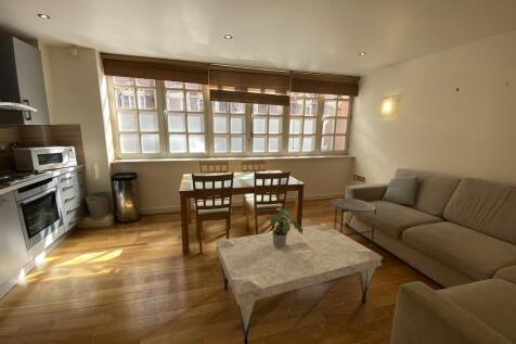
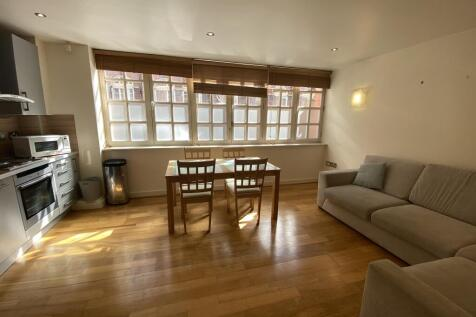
- potted plant (283, 228)
- coffee table (293, 270)
- side table (346, 226)
